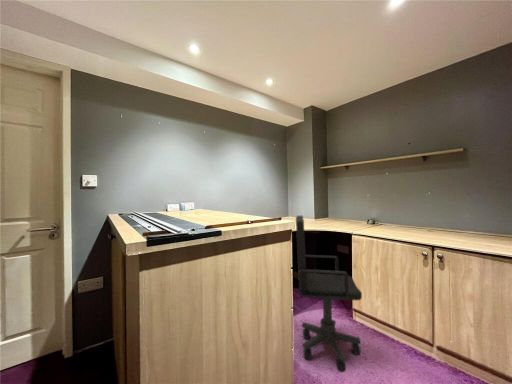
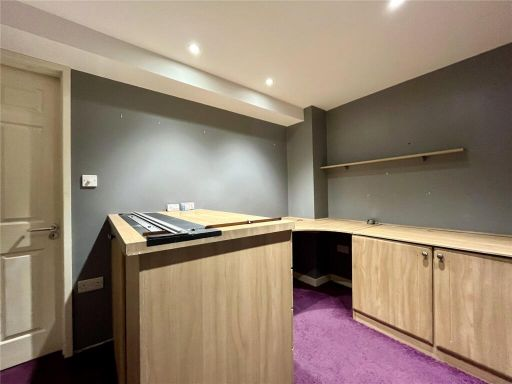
- office chair (327, 282)
